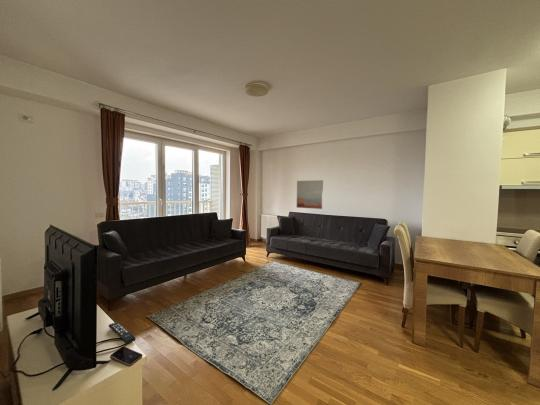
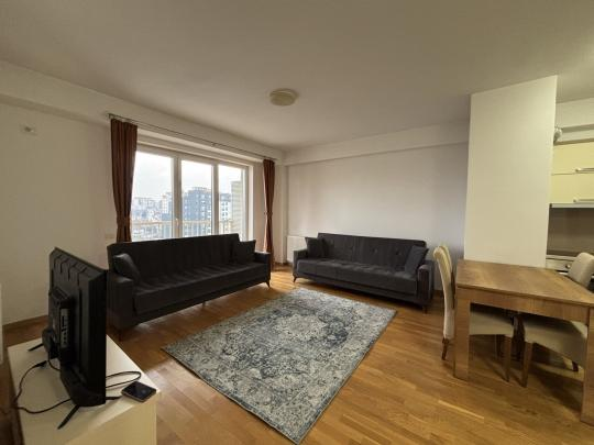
- remote control (121, 332)
- wall art (309, 194)
